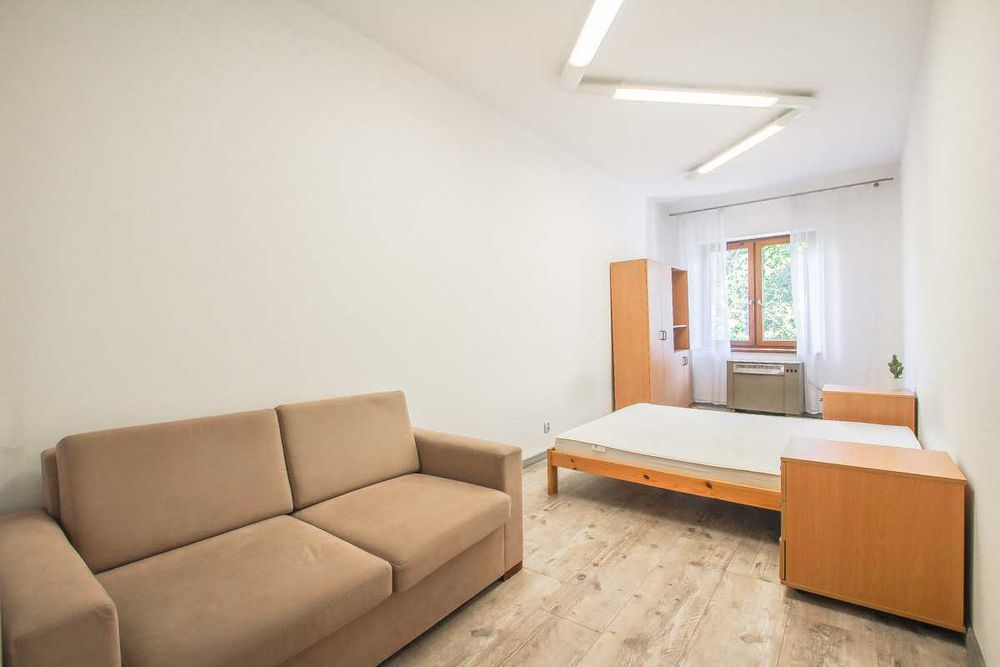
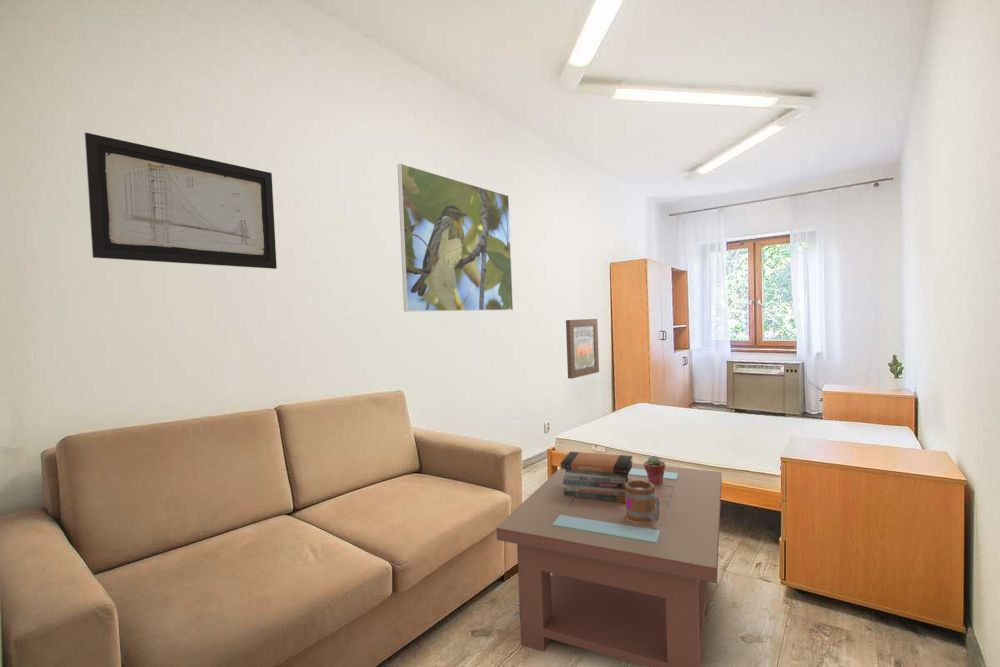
+ wall art (193, 209)
+ book stack (597, 475)
+ coffee table (624, 549)
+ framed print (462, 246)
+ potted succulent (654, 468)
+ wall art (583, 347)
+ mug (644, 502)
